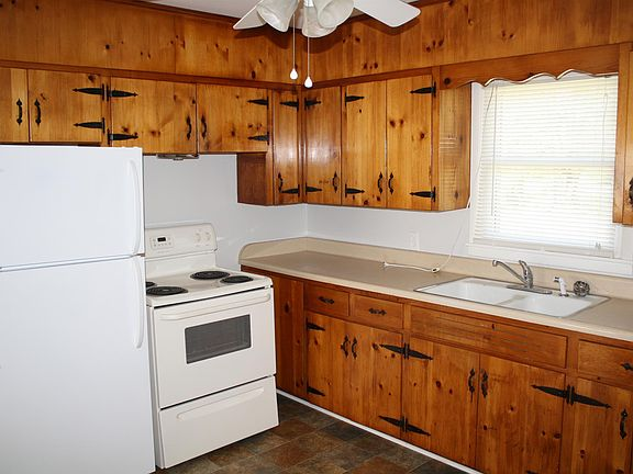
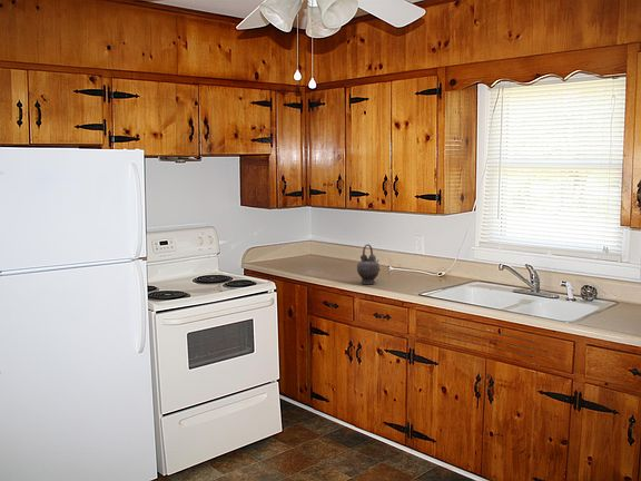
+ teapot (369, 263)
